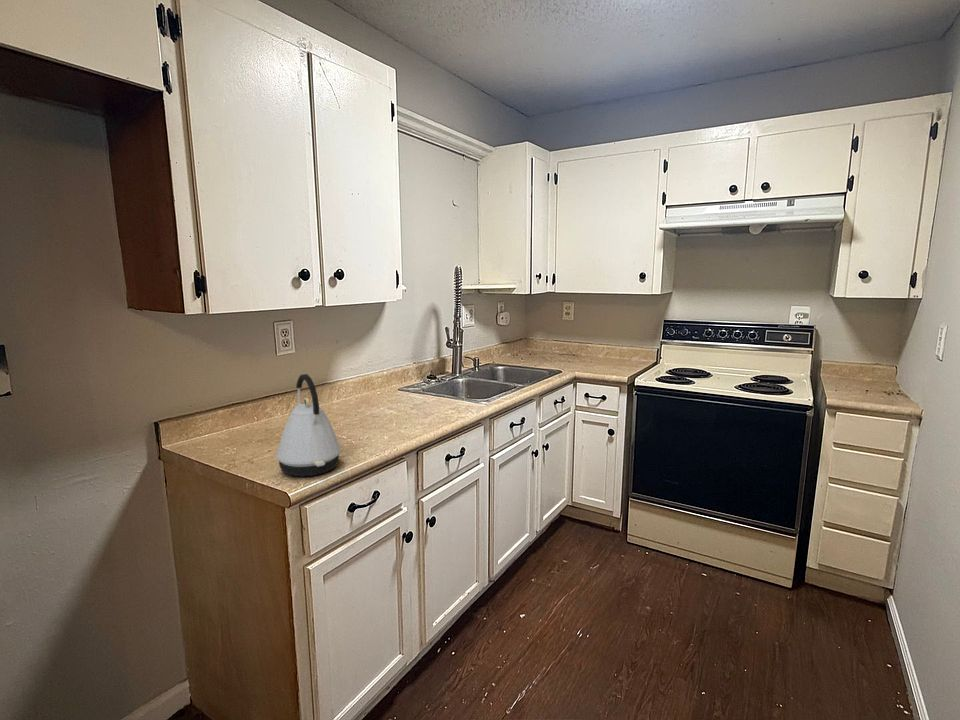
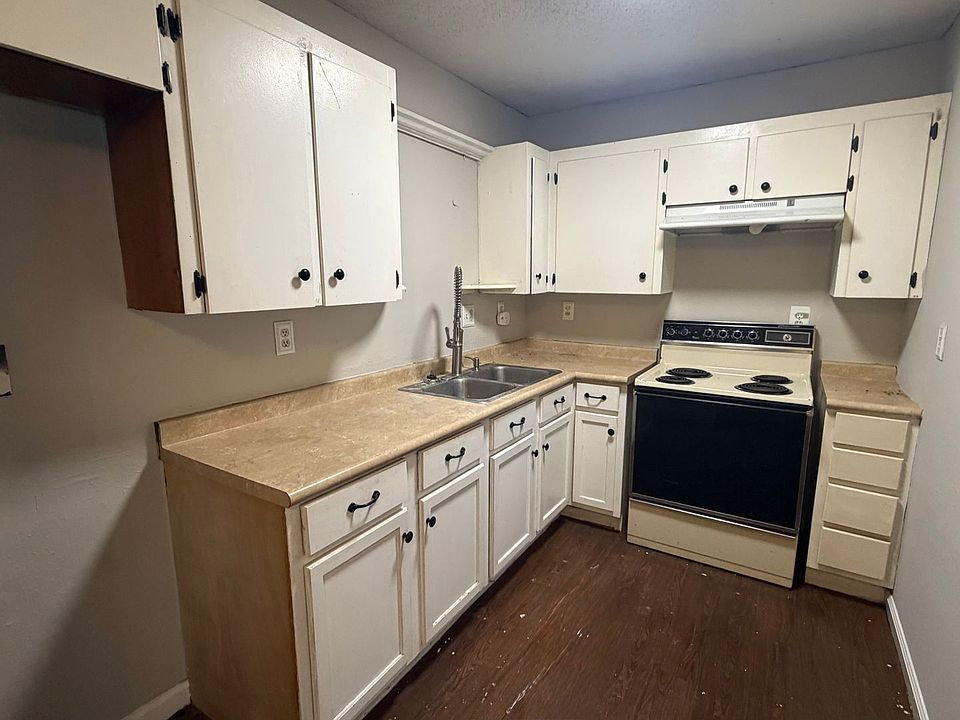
- kettle (307, 421)
